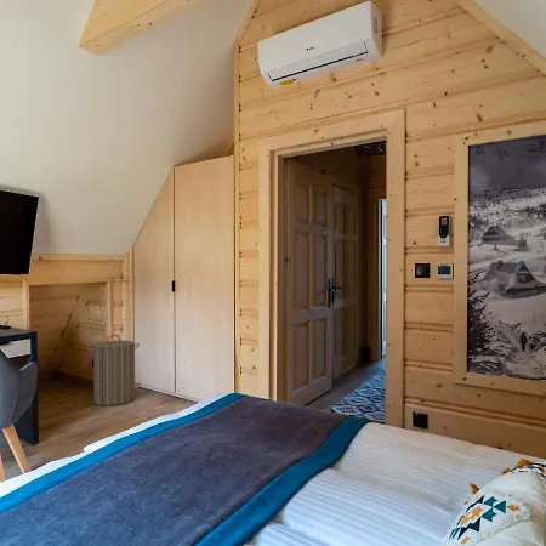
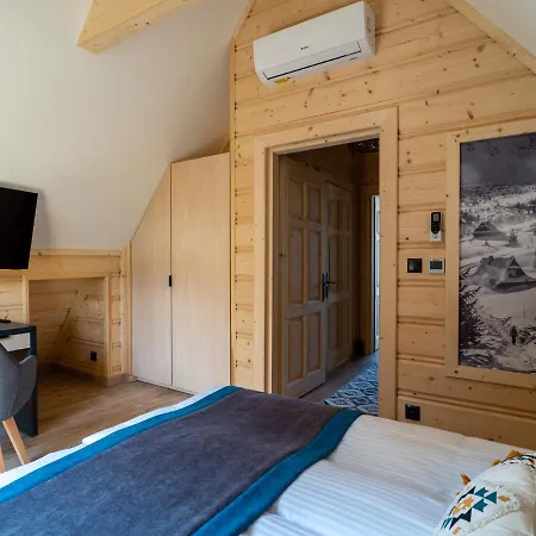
- laundry hamper (114, 366)
